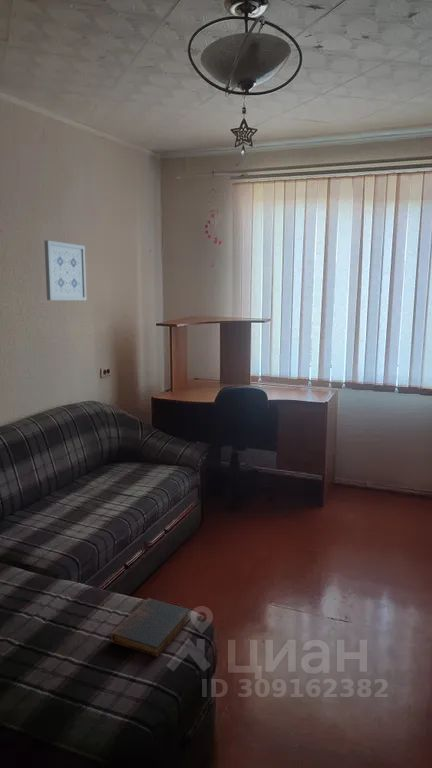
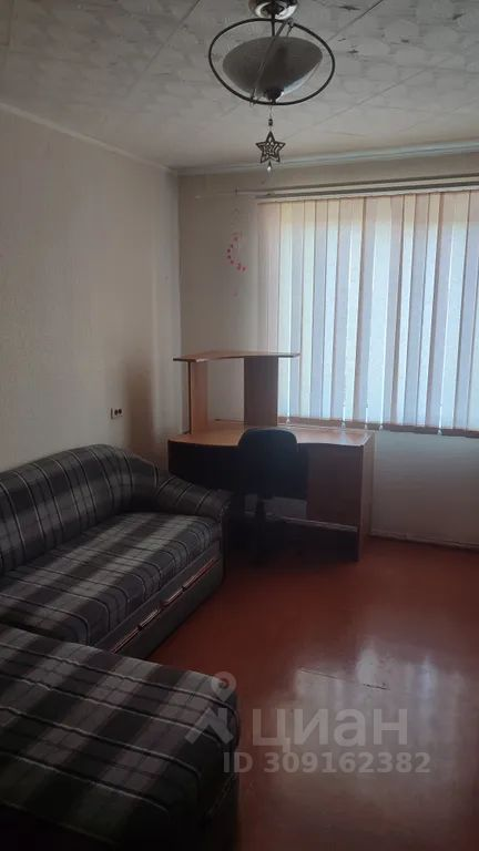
- wall art (66, 272)
- book (152, 625)
